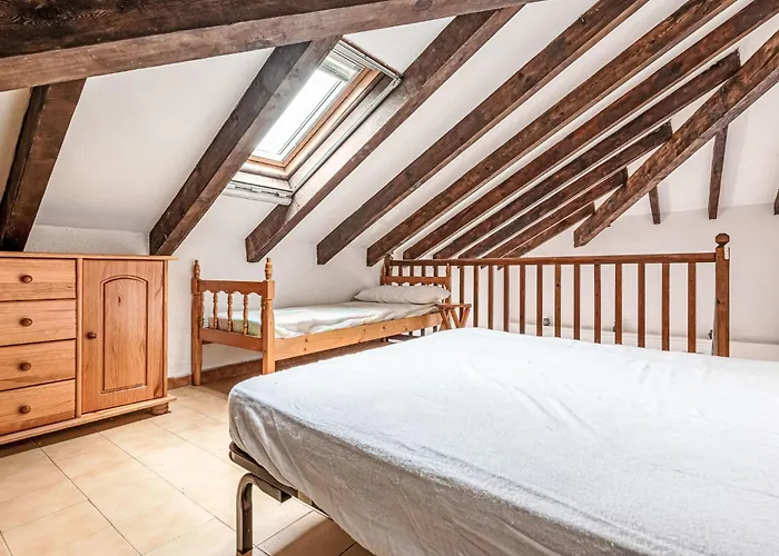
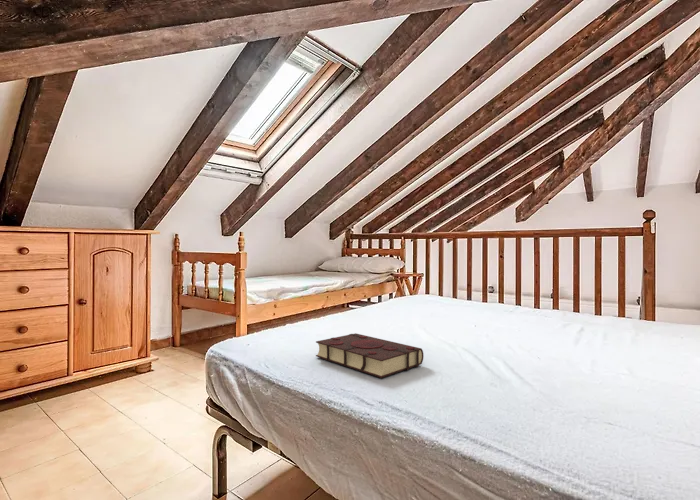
+ book (361, 350)
